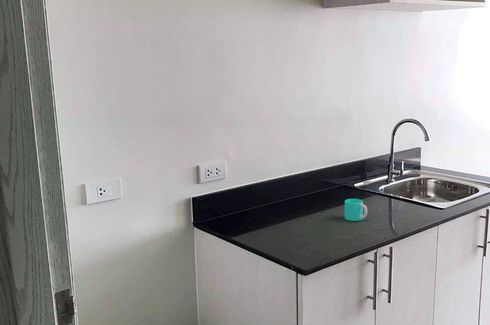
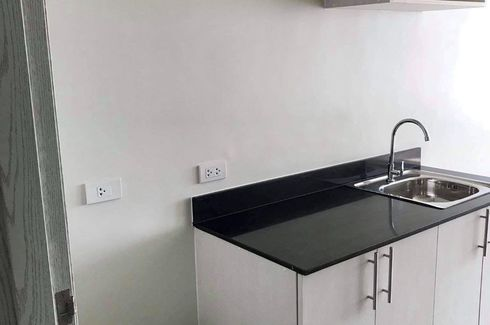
- cup (356, 210)
